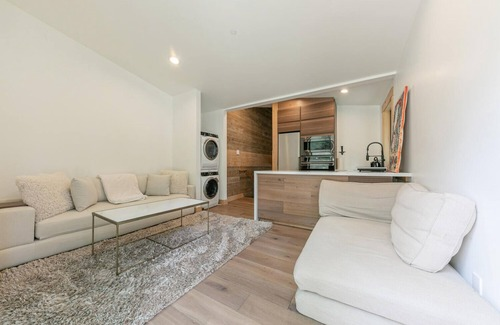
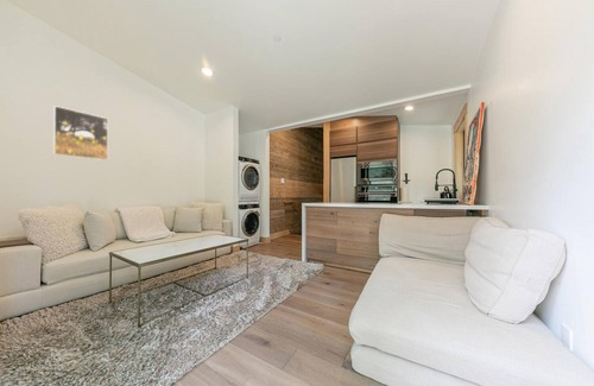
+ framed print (82, 134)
